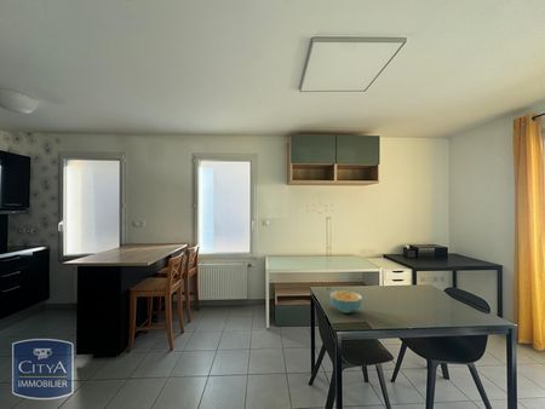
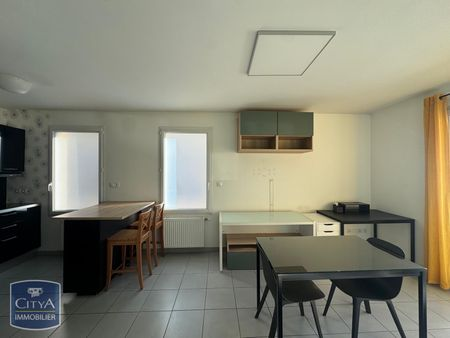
- cereal bowl (345, 303)
